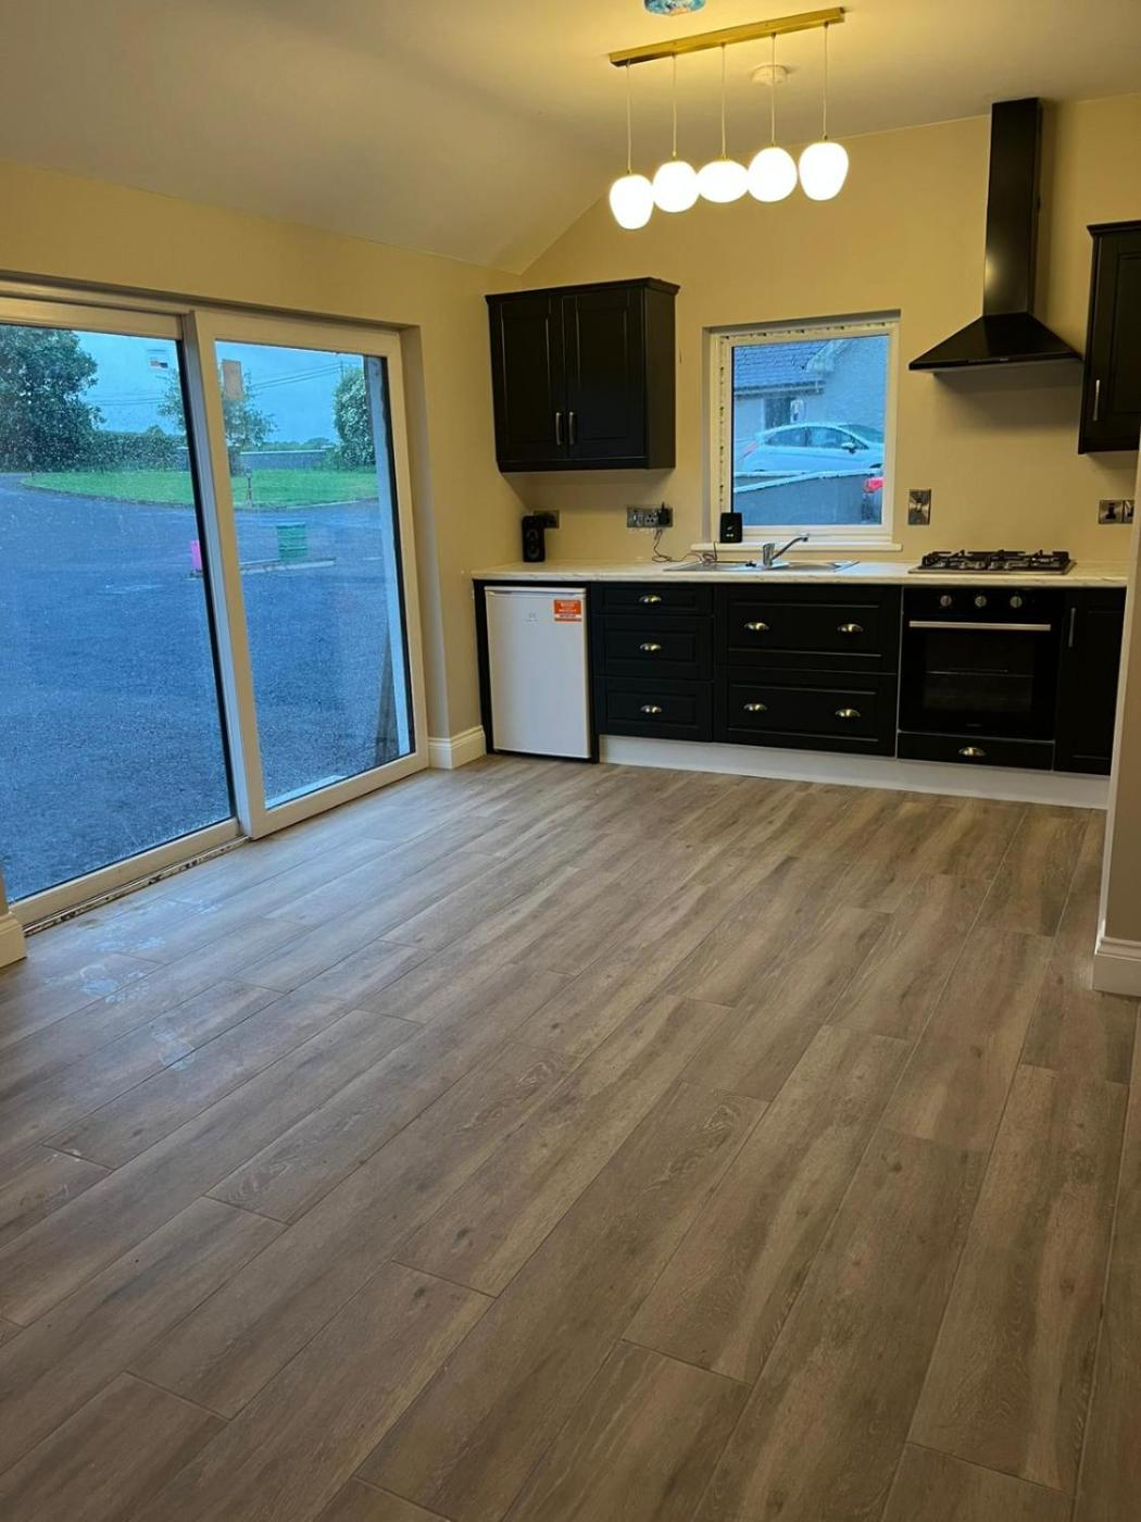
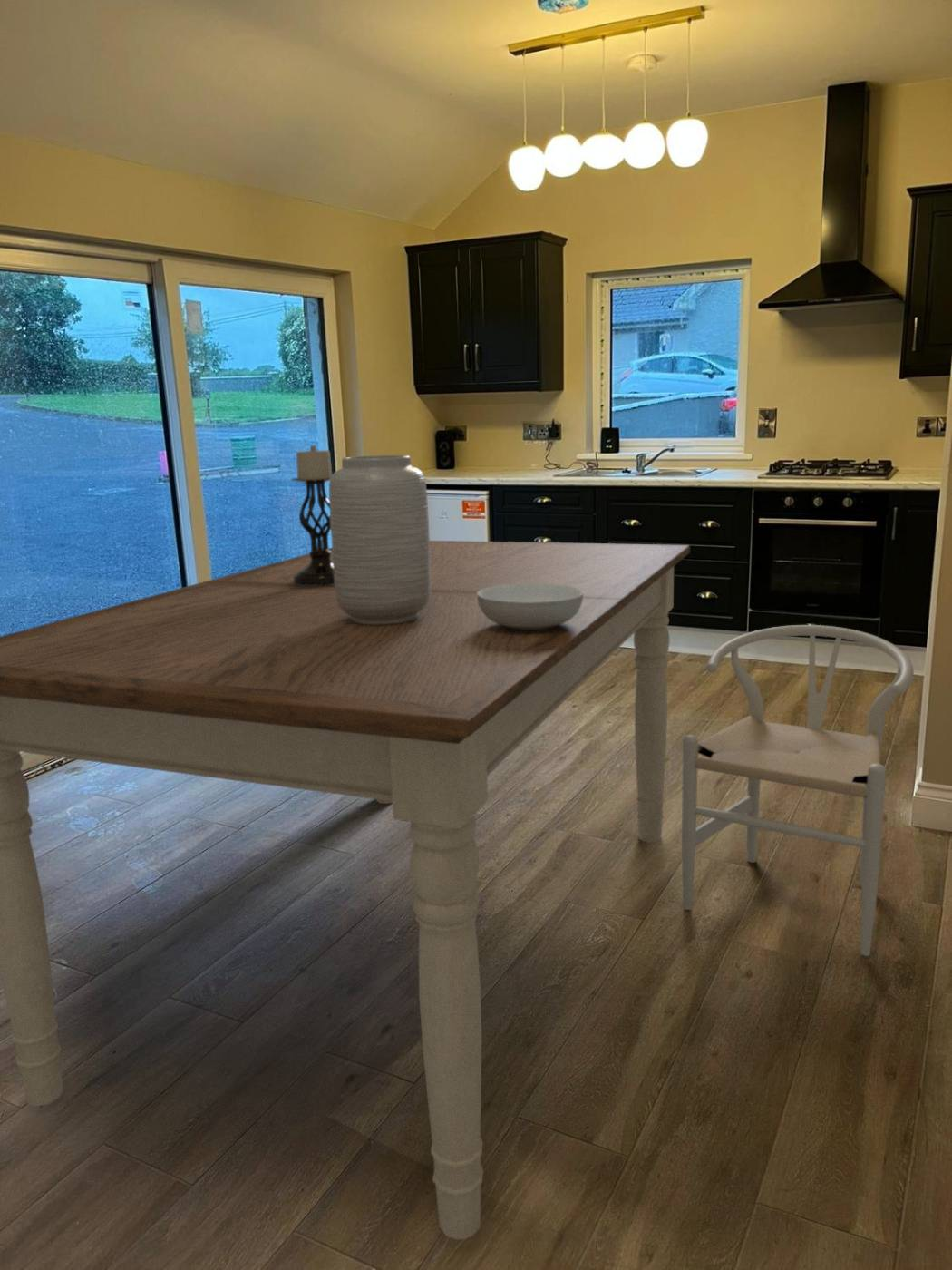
+ candle holder (319, 514)
+ vase (380, 538)
+ chair (800, 772)
+ dining table (402, 773)
+ serving bowl (529, 607)
